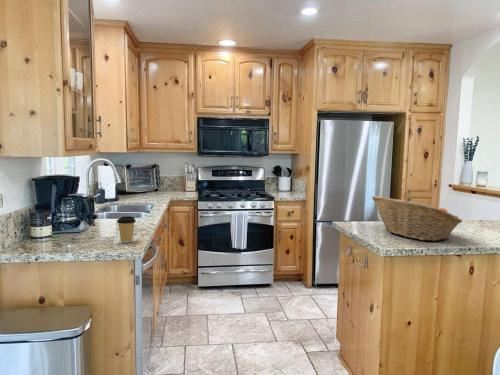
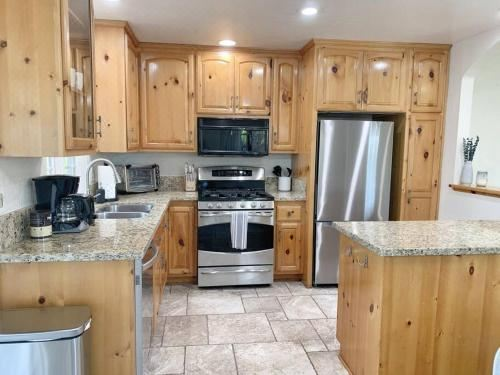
- fruit basket (413, 215)
- coffee cup (126, 229)
